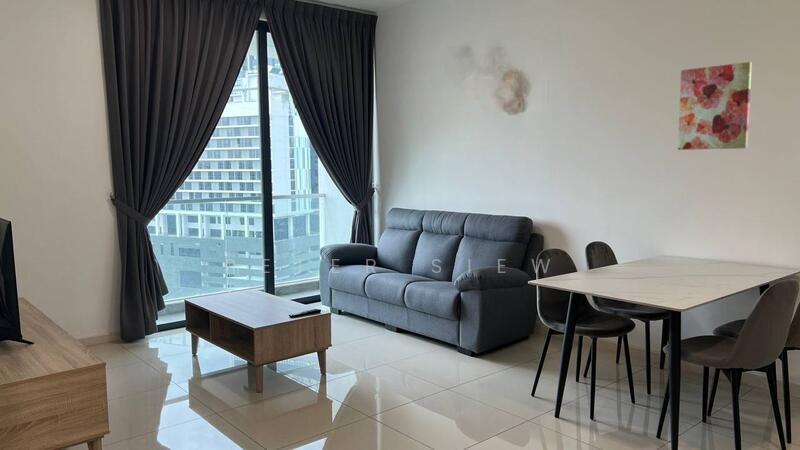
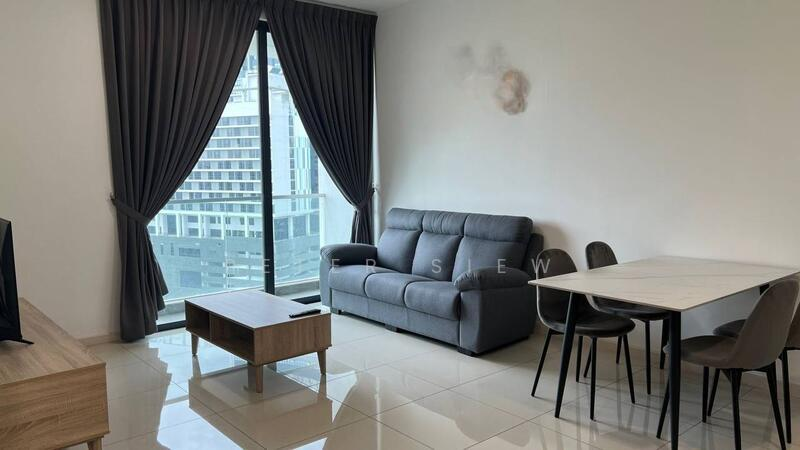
- wall art (713, 107)
